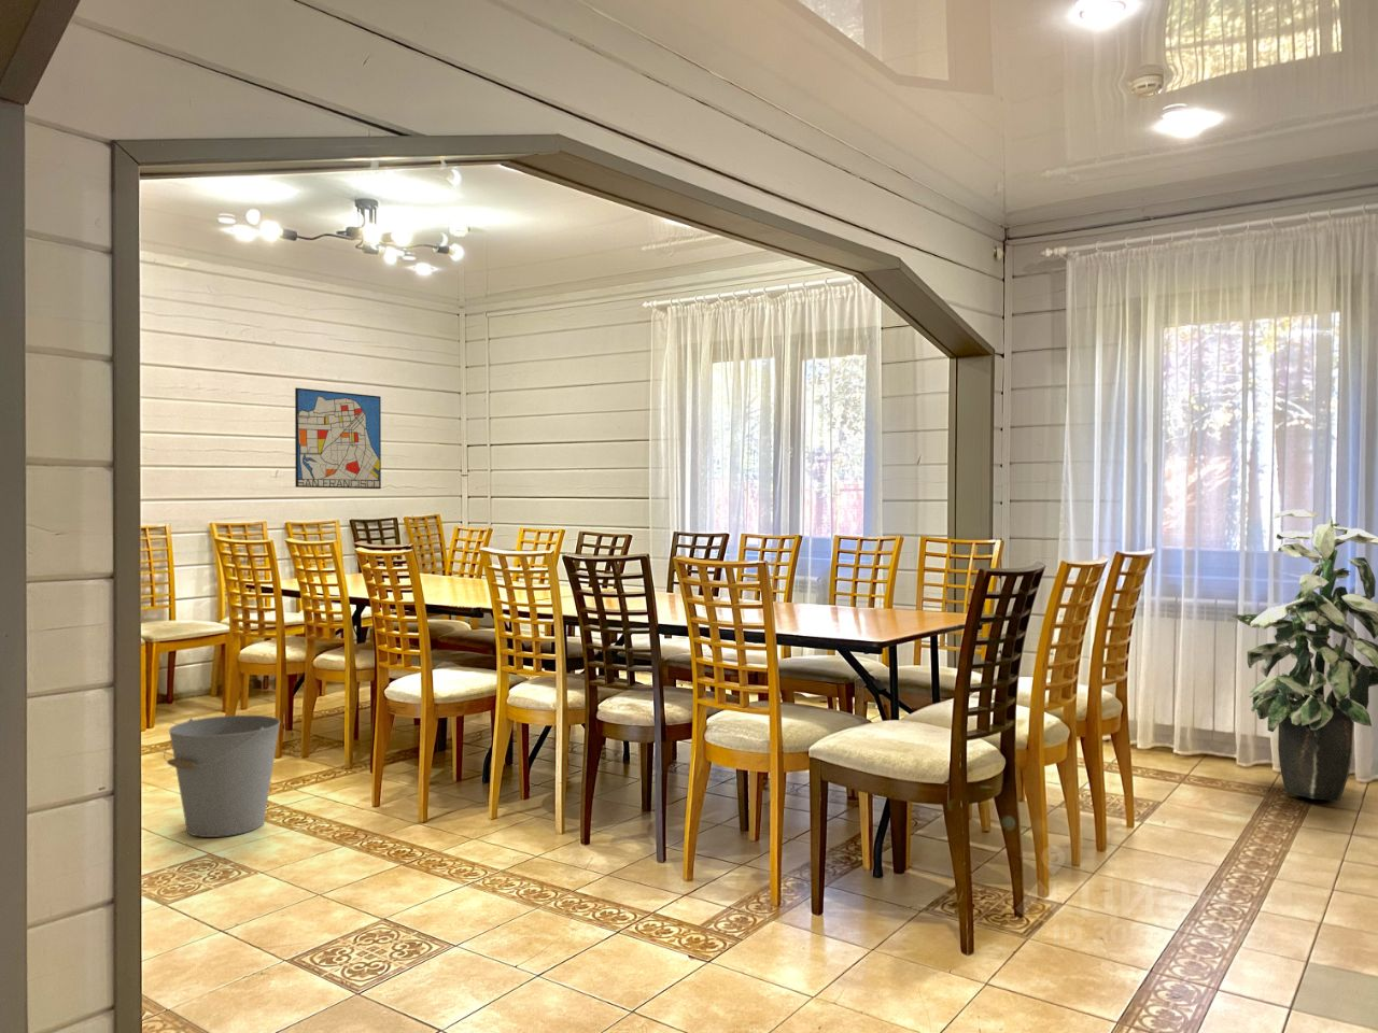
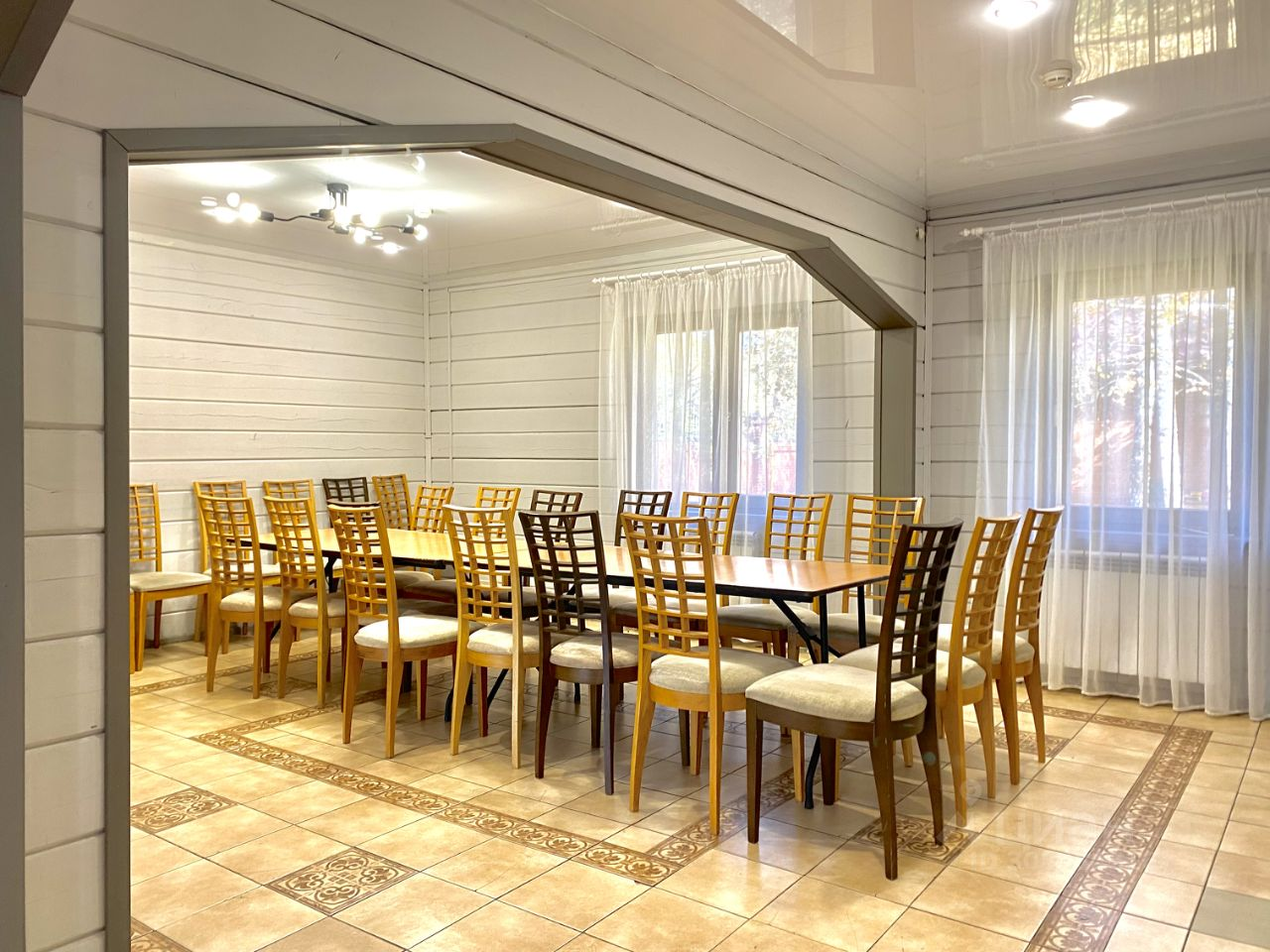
- indoor plant (1312, 653)
- wall art (340, 441)
- bucket (224, 774)
